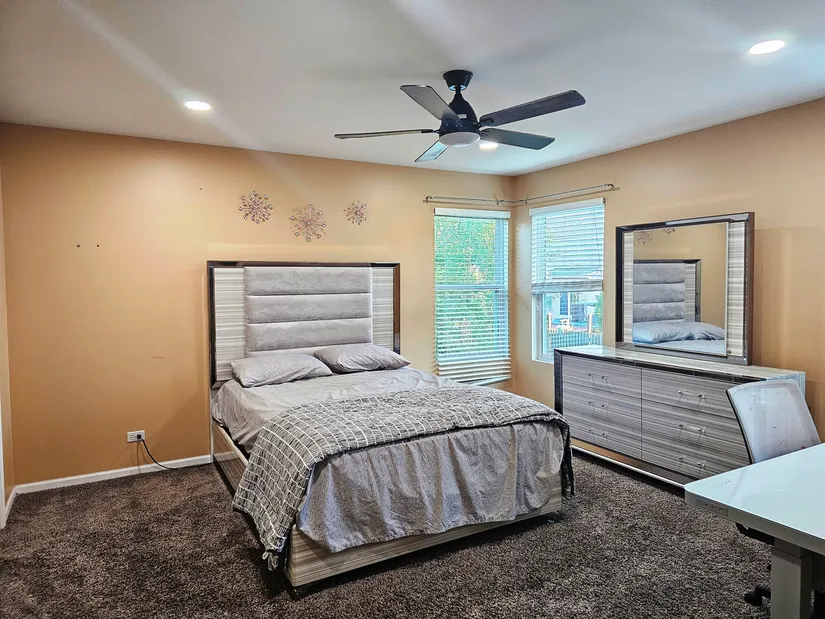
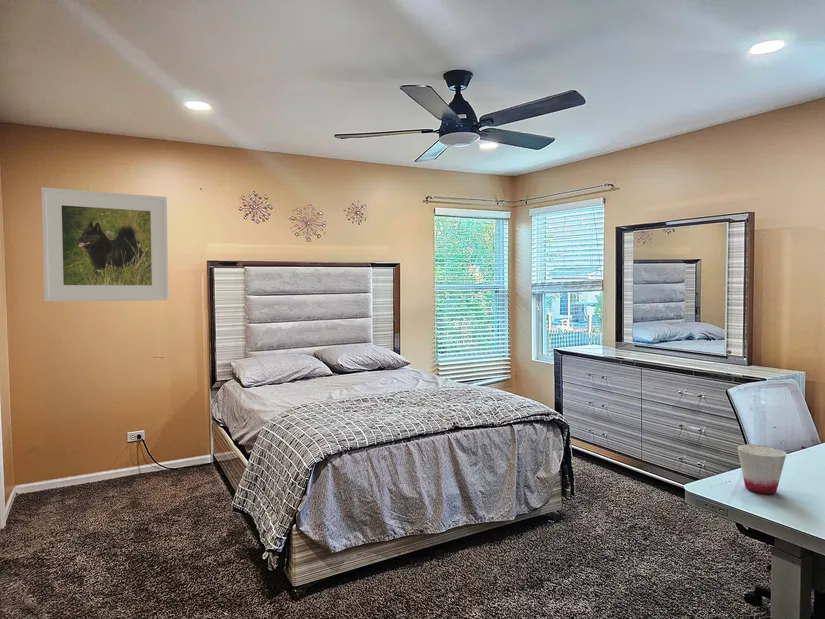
+ cup (760, 470)
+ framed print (108, 246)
